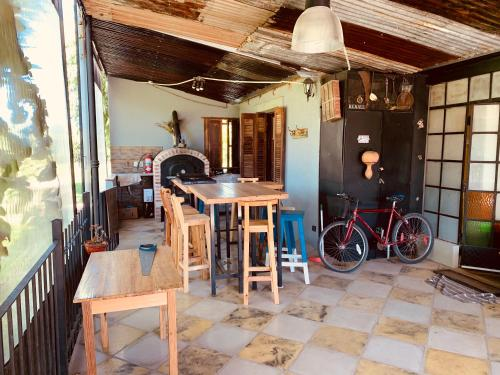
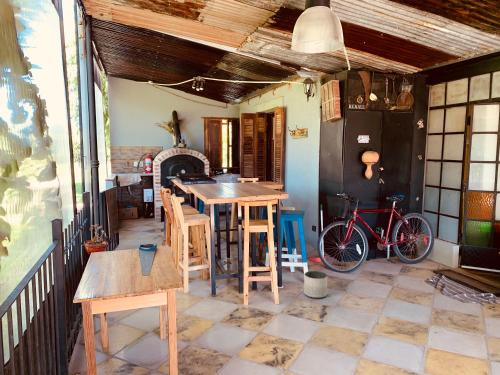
+ planter (315, 284)
